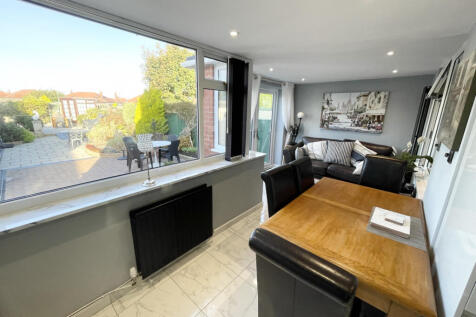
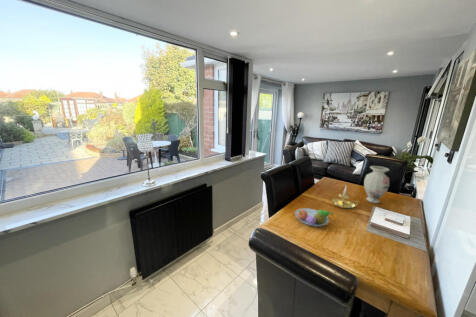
+ candle holder (346, 195)
+ vase (376, 184)
+ fruit bowl (313, 213)
